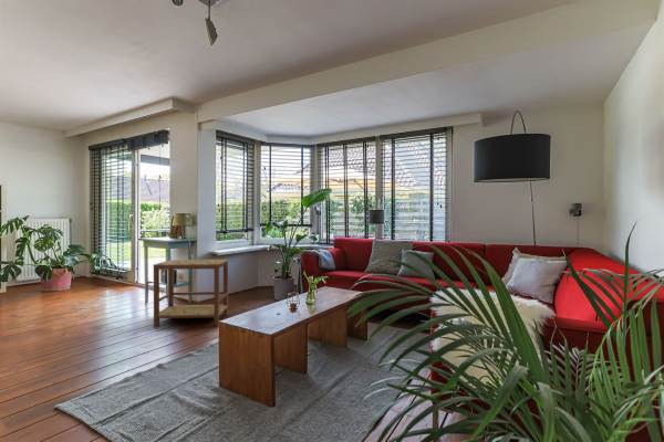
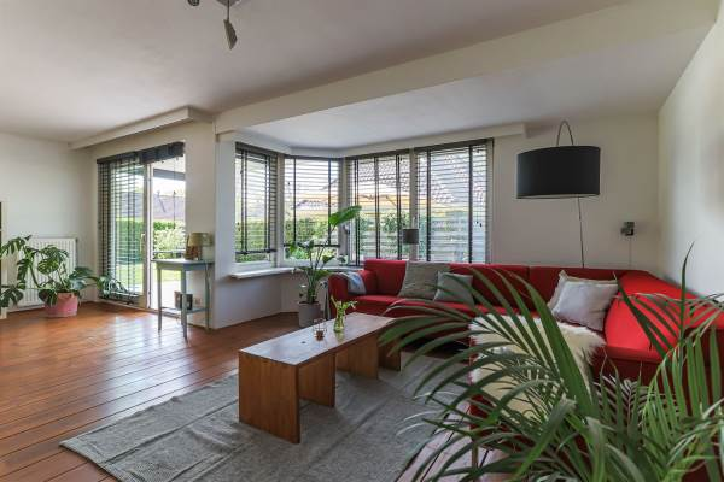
- side table (193, 292)
